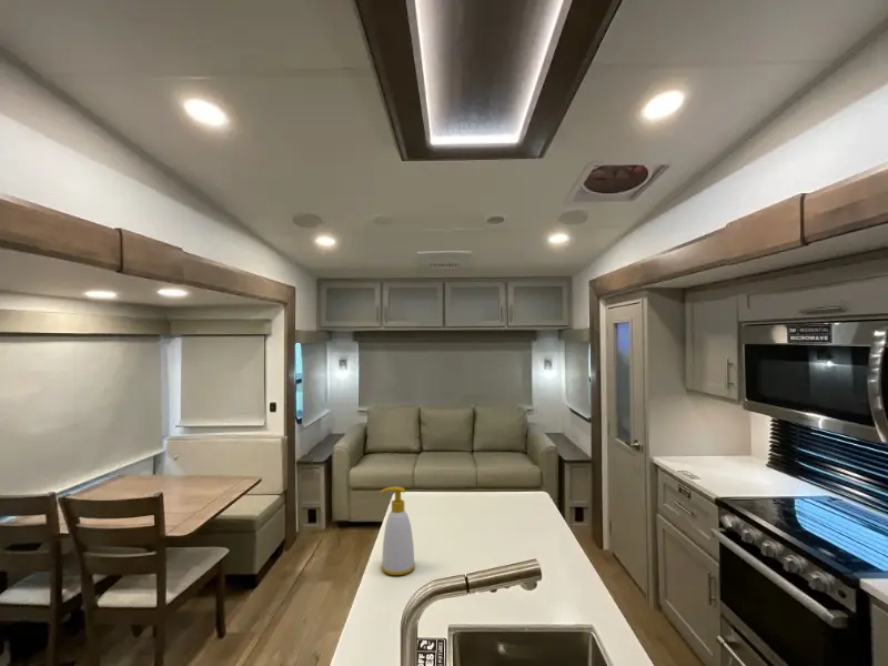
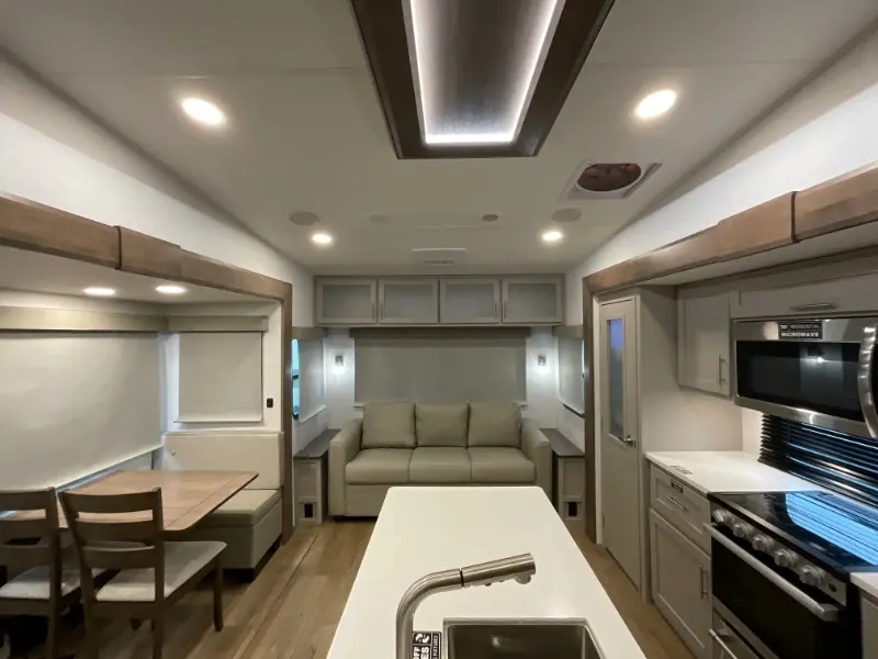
- soap bottle (397, 527)
